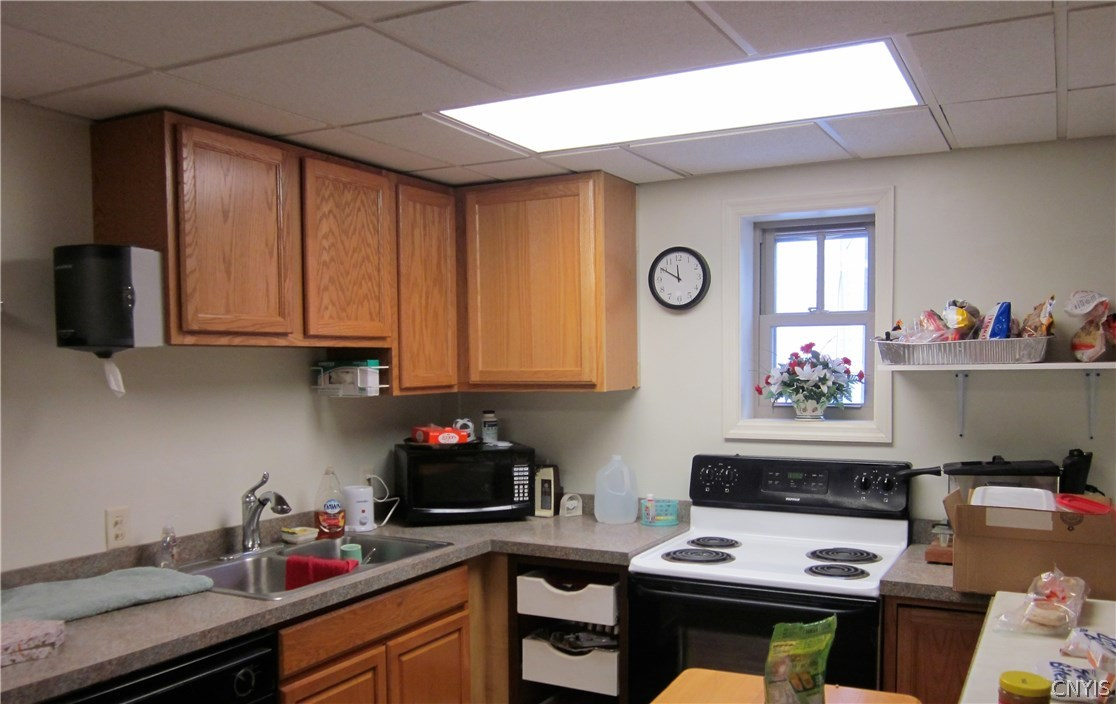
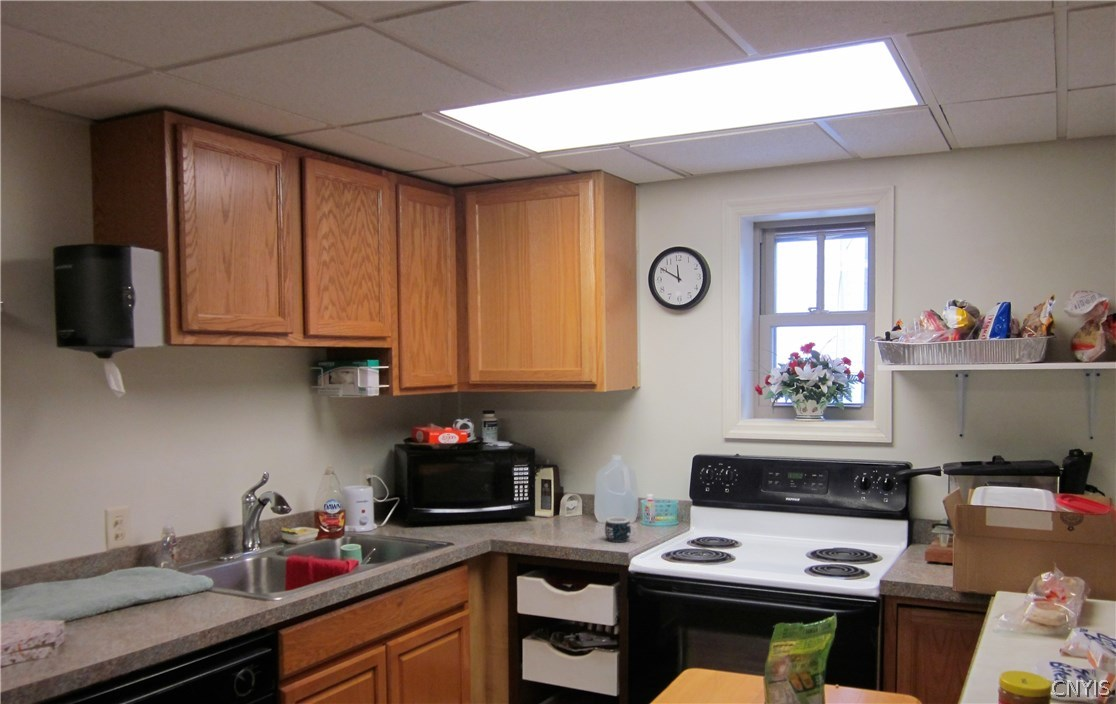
+ mug (621, 530)
